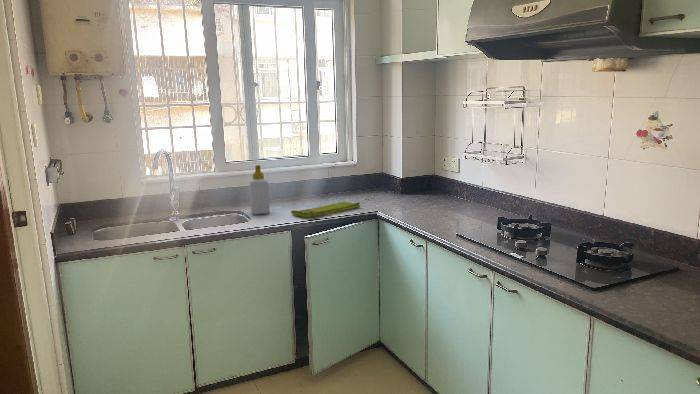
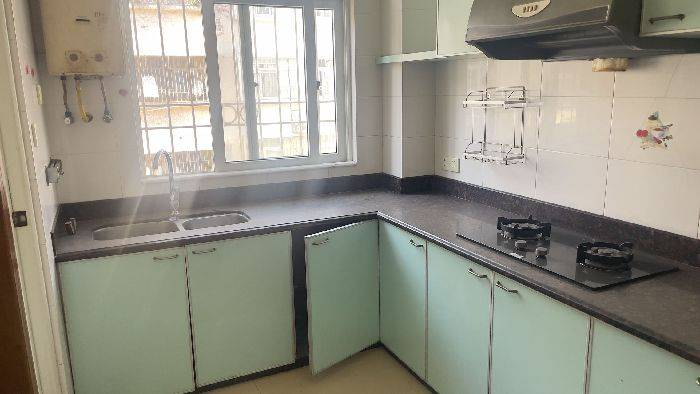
- dish towel (326, 208)
- soap bottle (259, 189)
